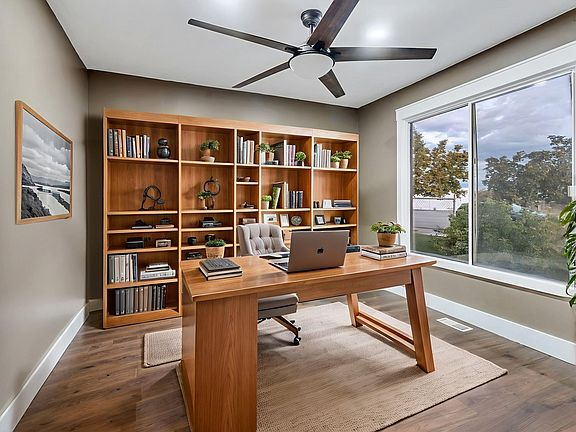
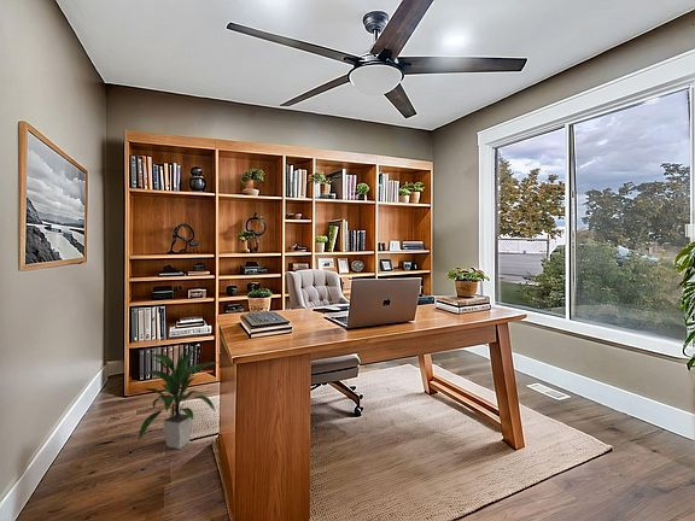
+ indoor plant (174, 396)
